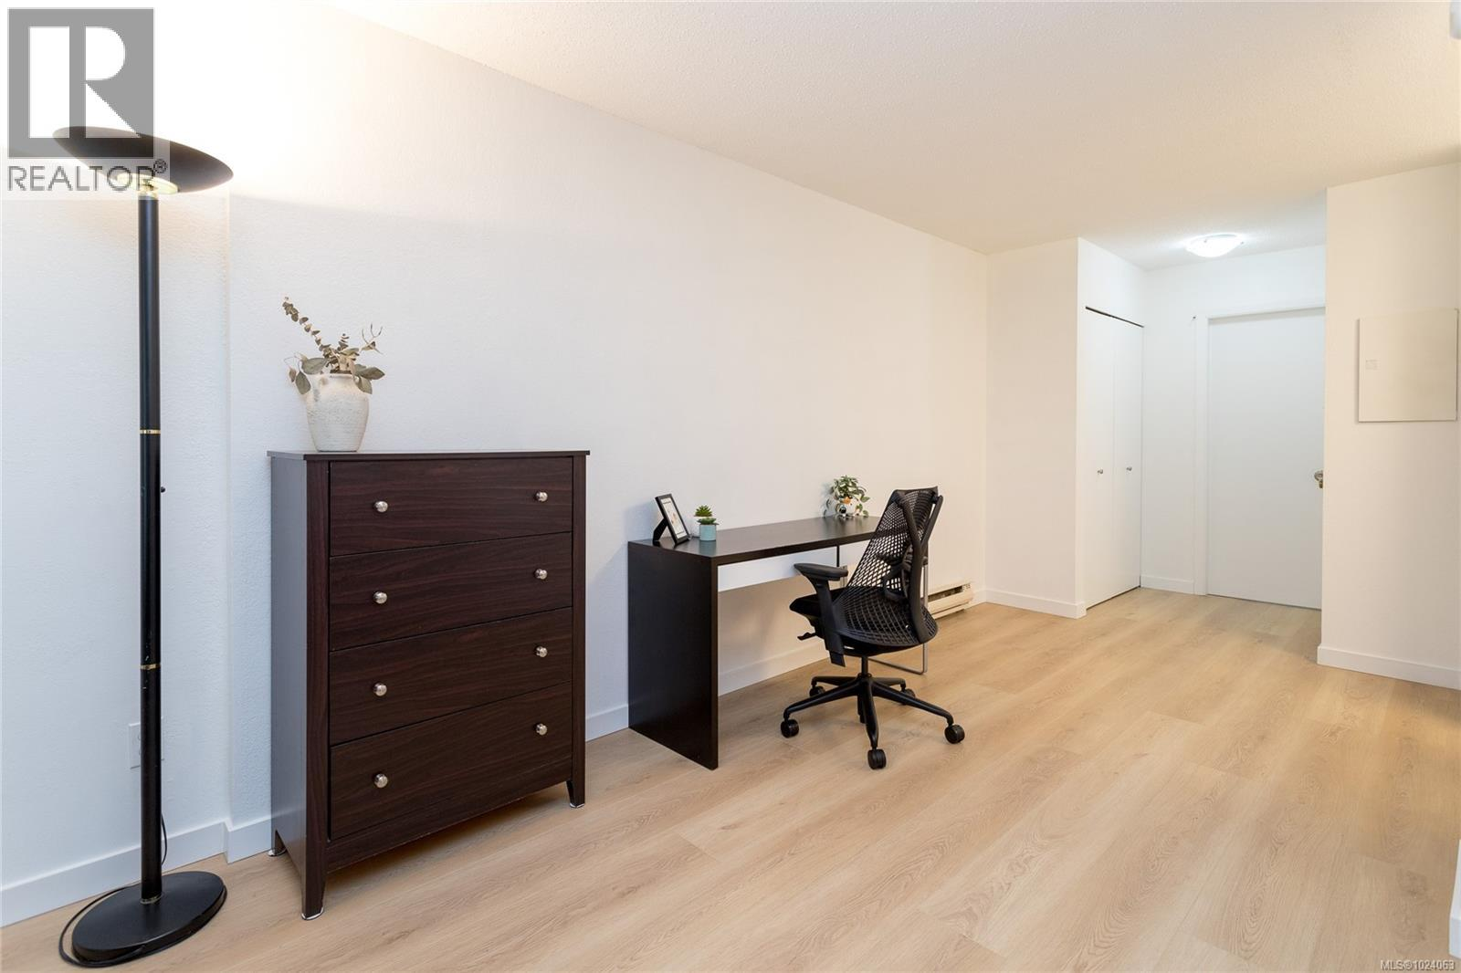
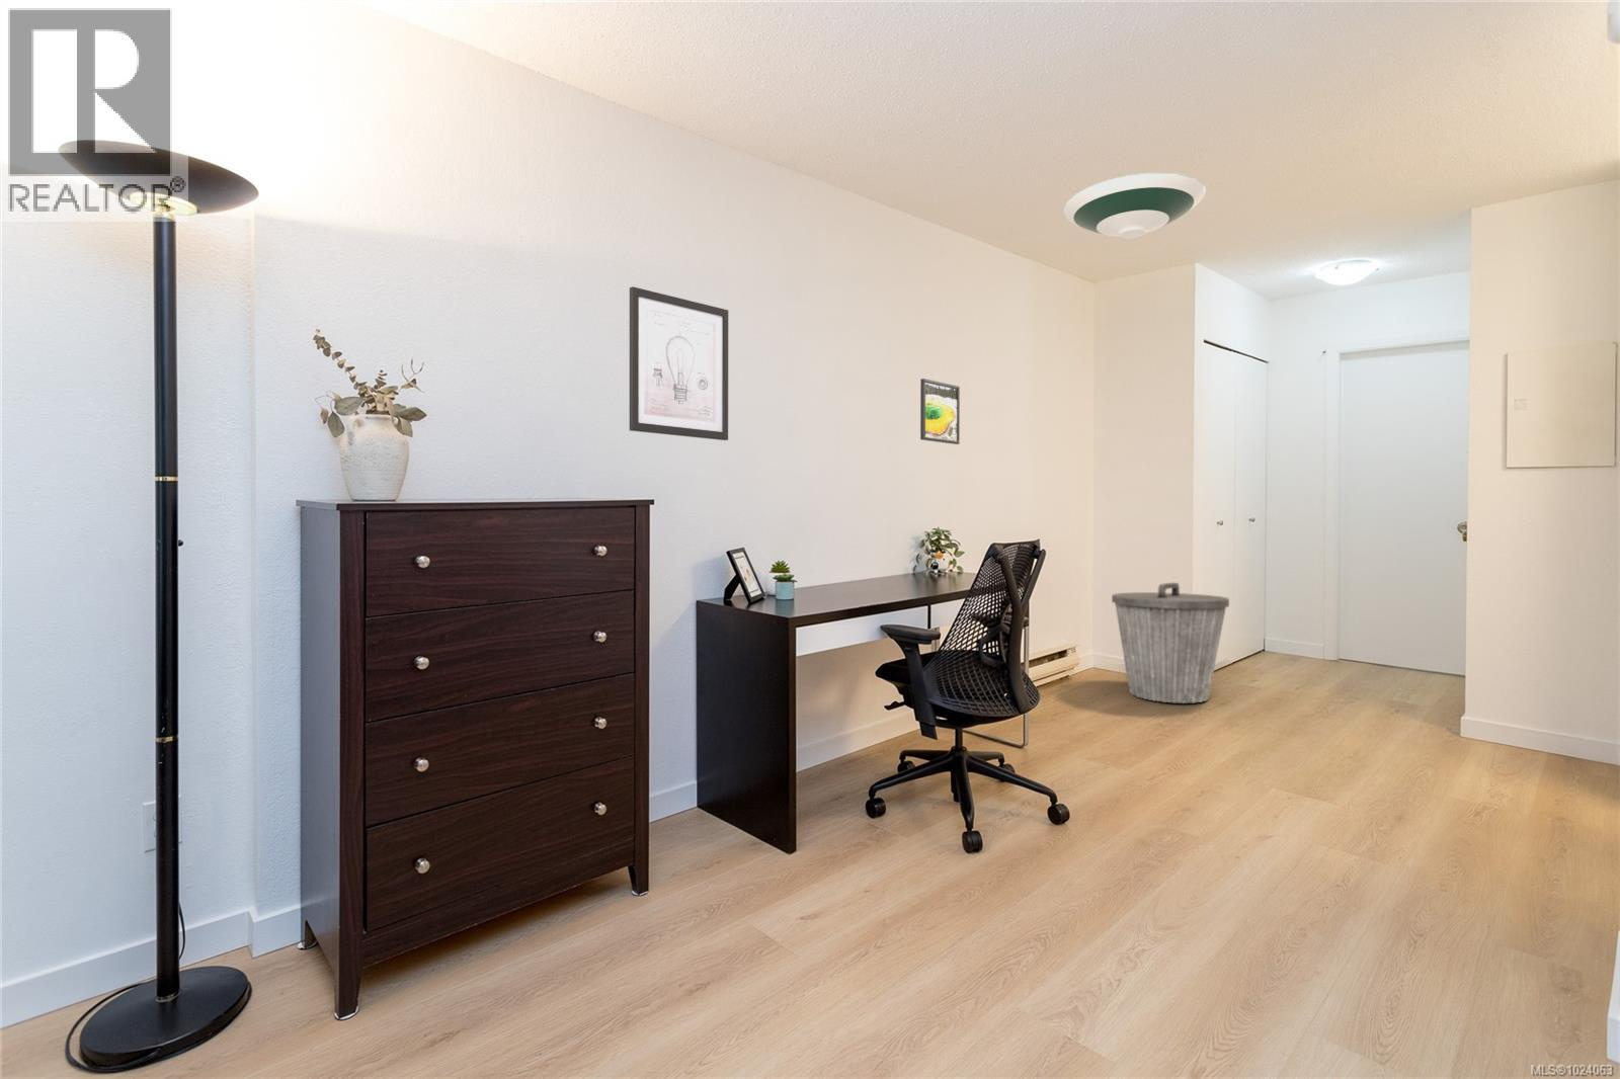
+ wall art (681, 367)
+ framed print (939, 412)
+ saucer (1132, 218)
+ trash can (1168, 638)
